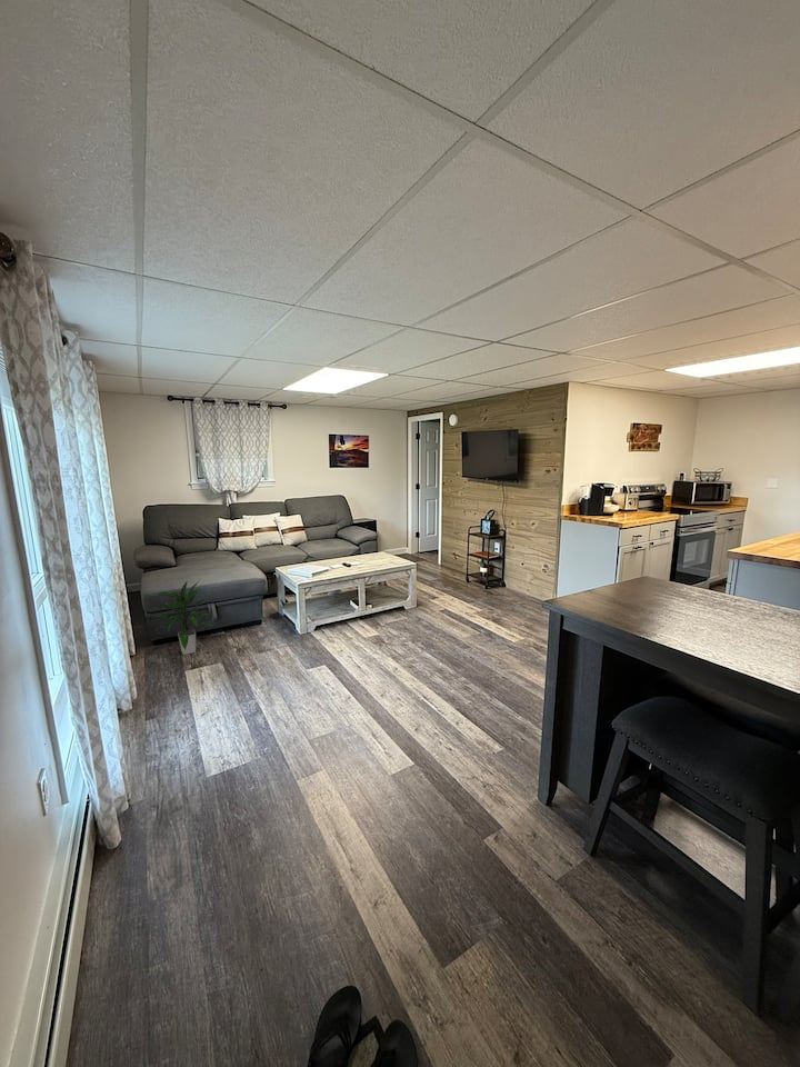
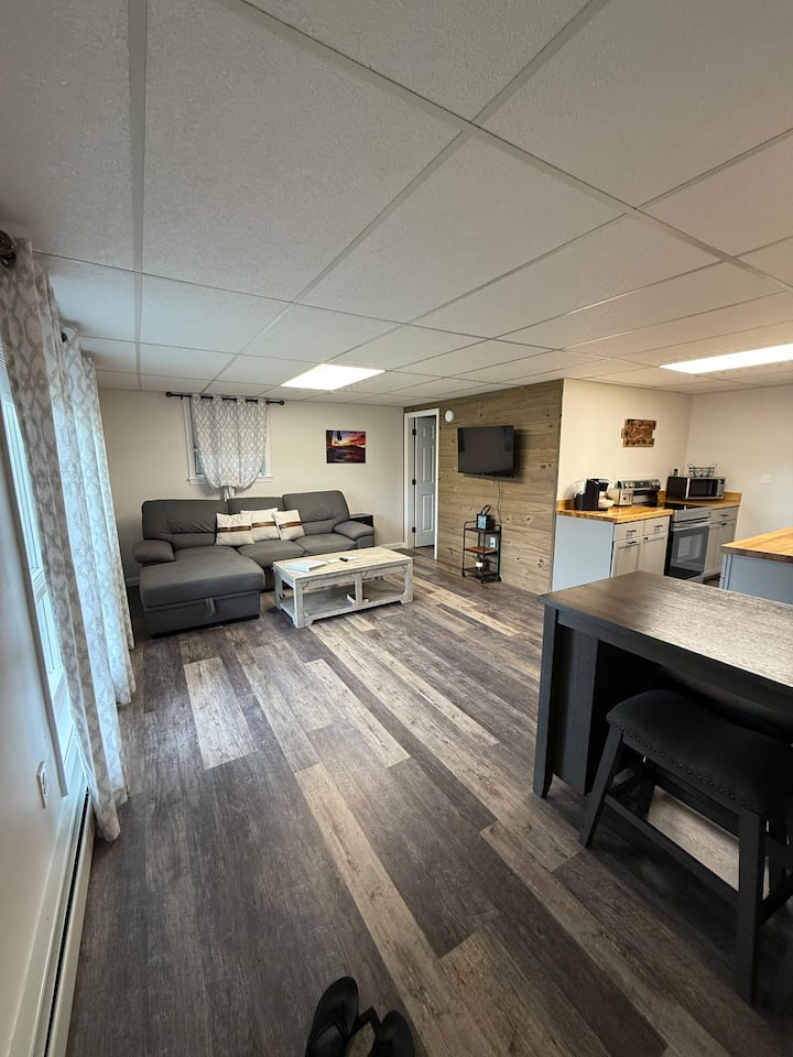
- indoor plant (183, 618)
